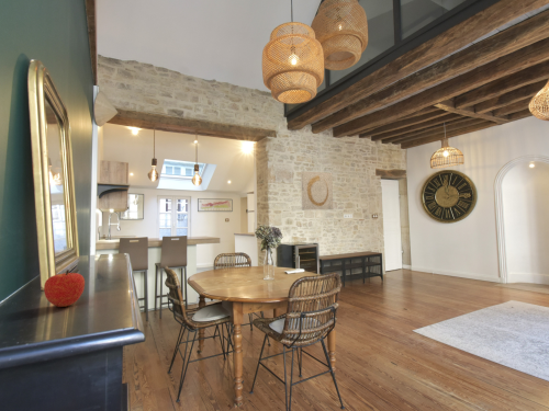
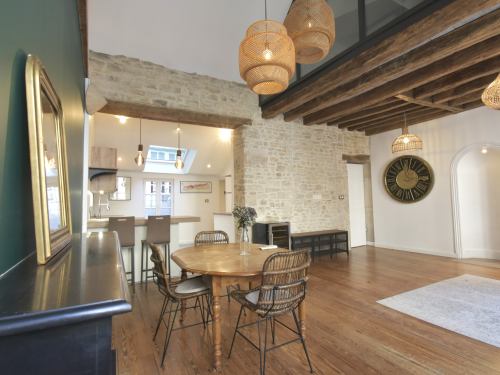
- wall art (316, 191)
- fruit (65, 287)
